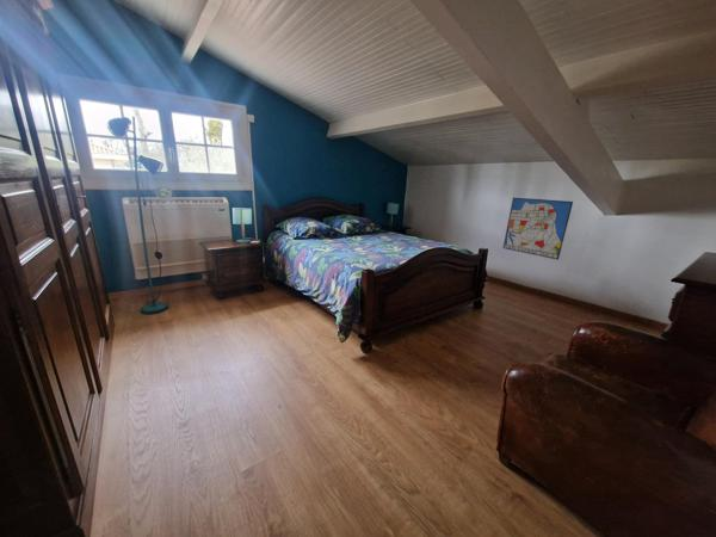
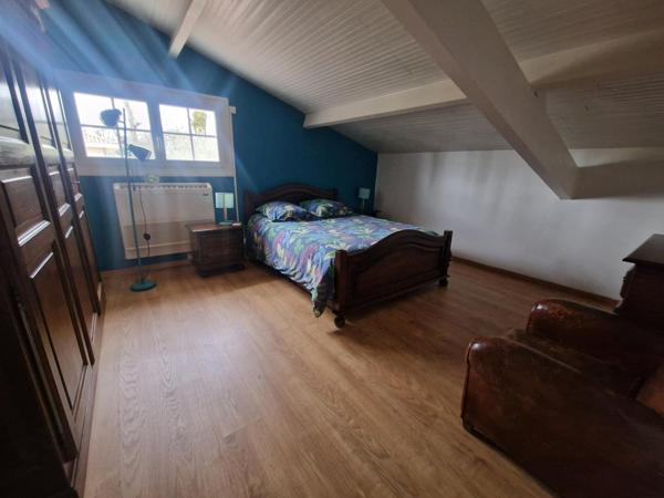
- wall art (535, 227)
